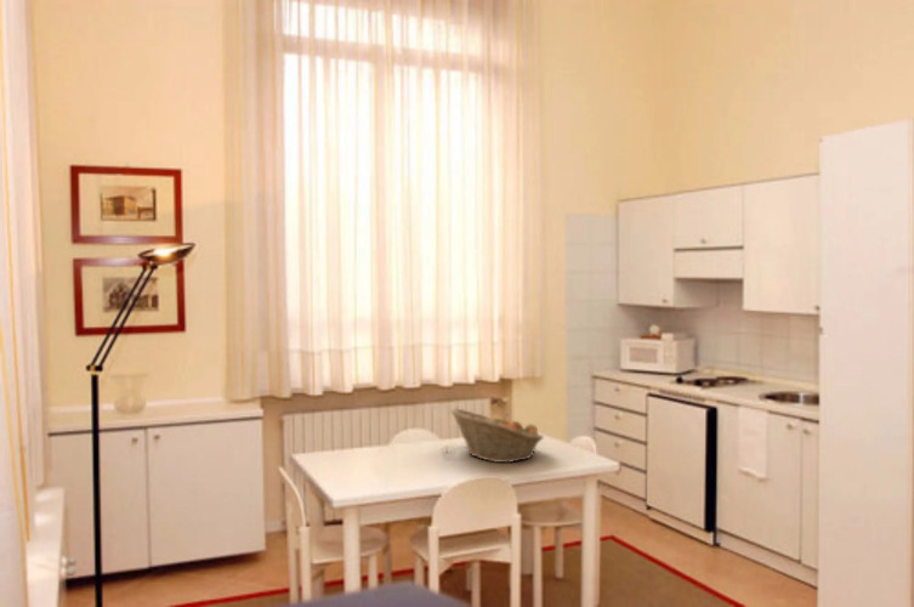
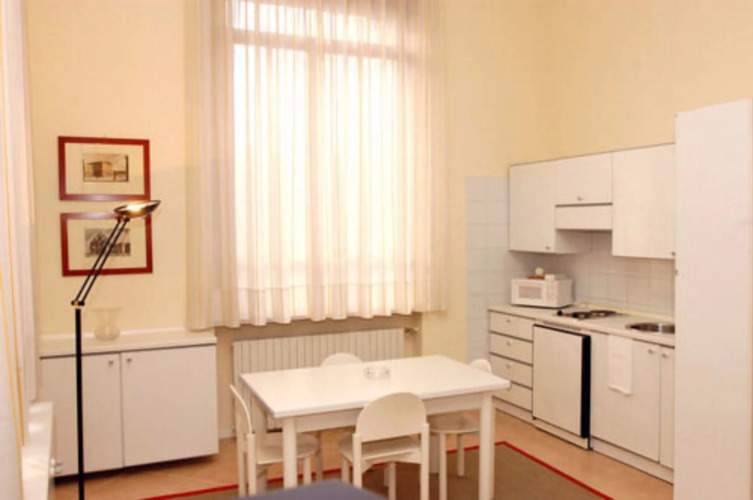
- fruit basket (495, 431)
